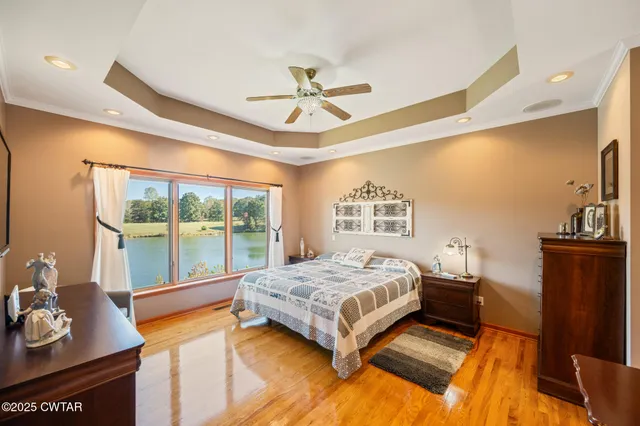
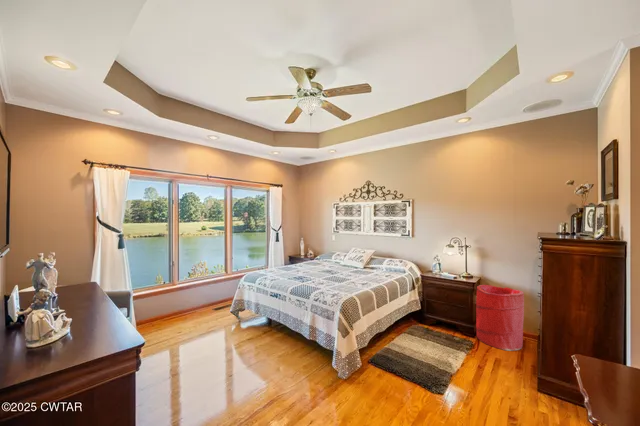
+ laundry hamper (499, 314)
